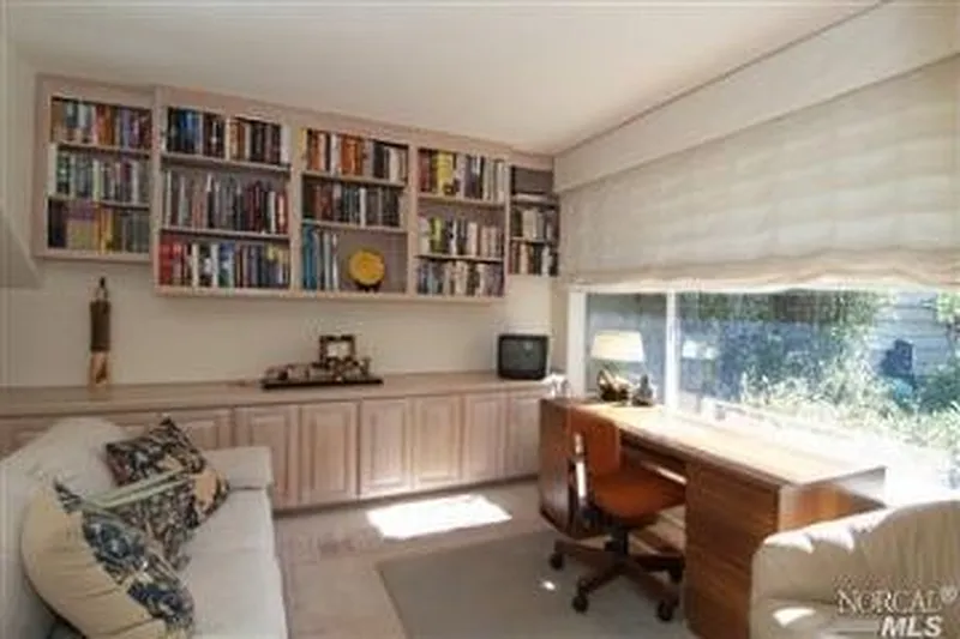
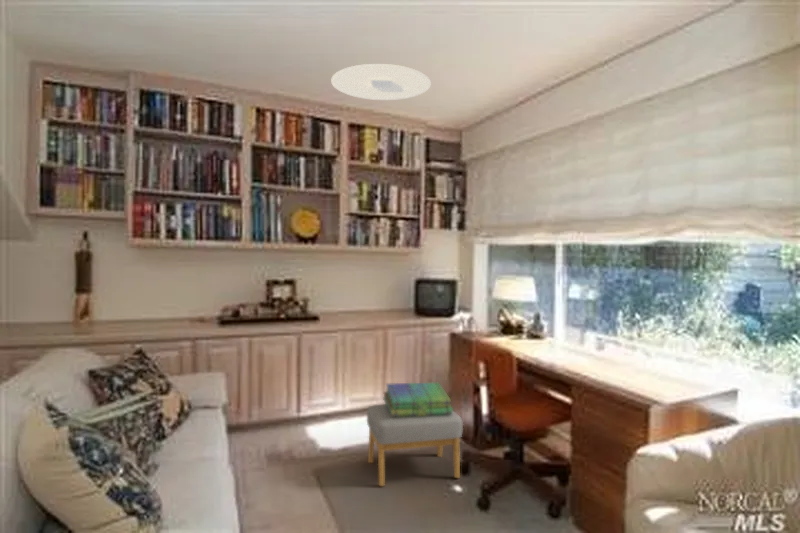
+ footstool (412, 439)
+ ceiling light (381, 78)
+ stack of books (416, 400)
